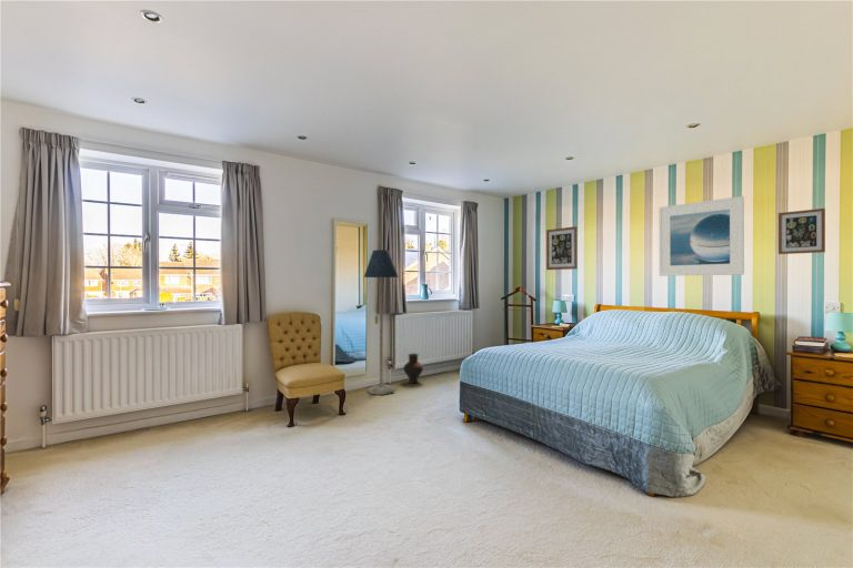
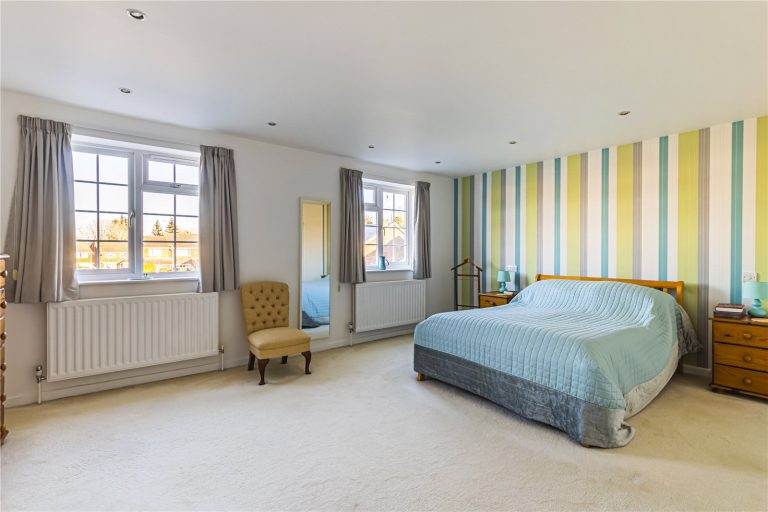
- wall art (801, 232)
- wall art (561, 248)
- vase (413, 368)
- floor lamp (381, 321)
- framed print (699, 239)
